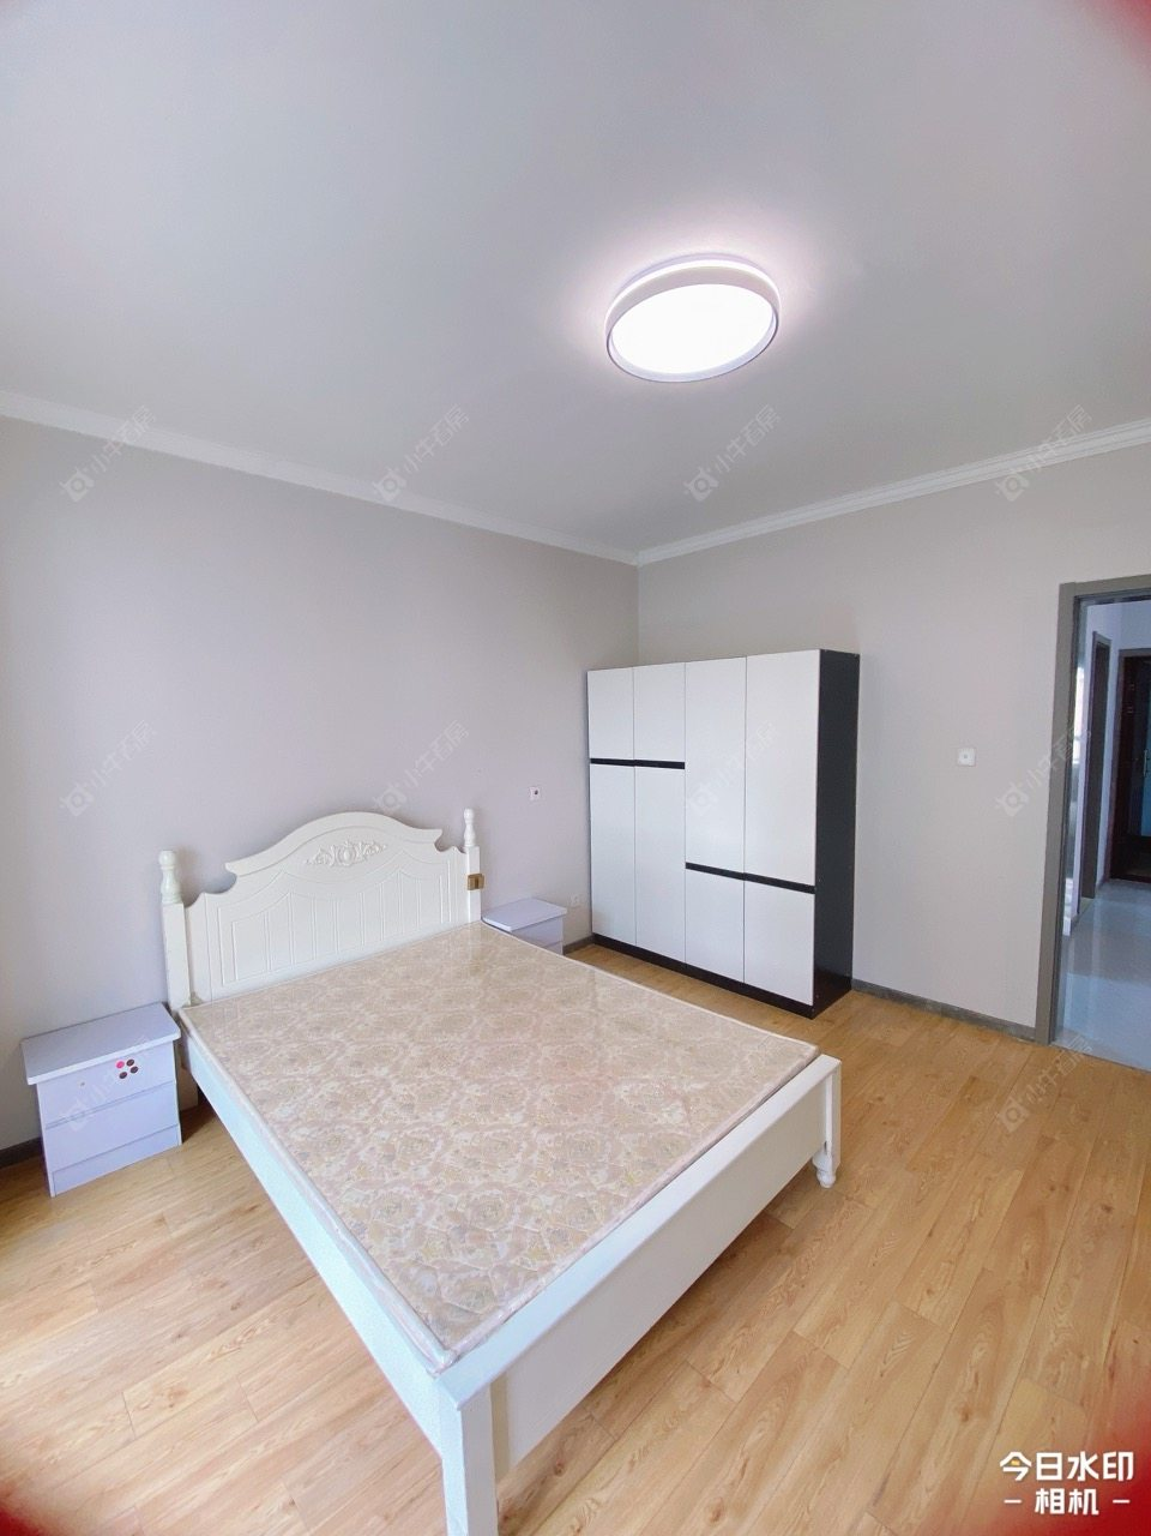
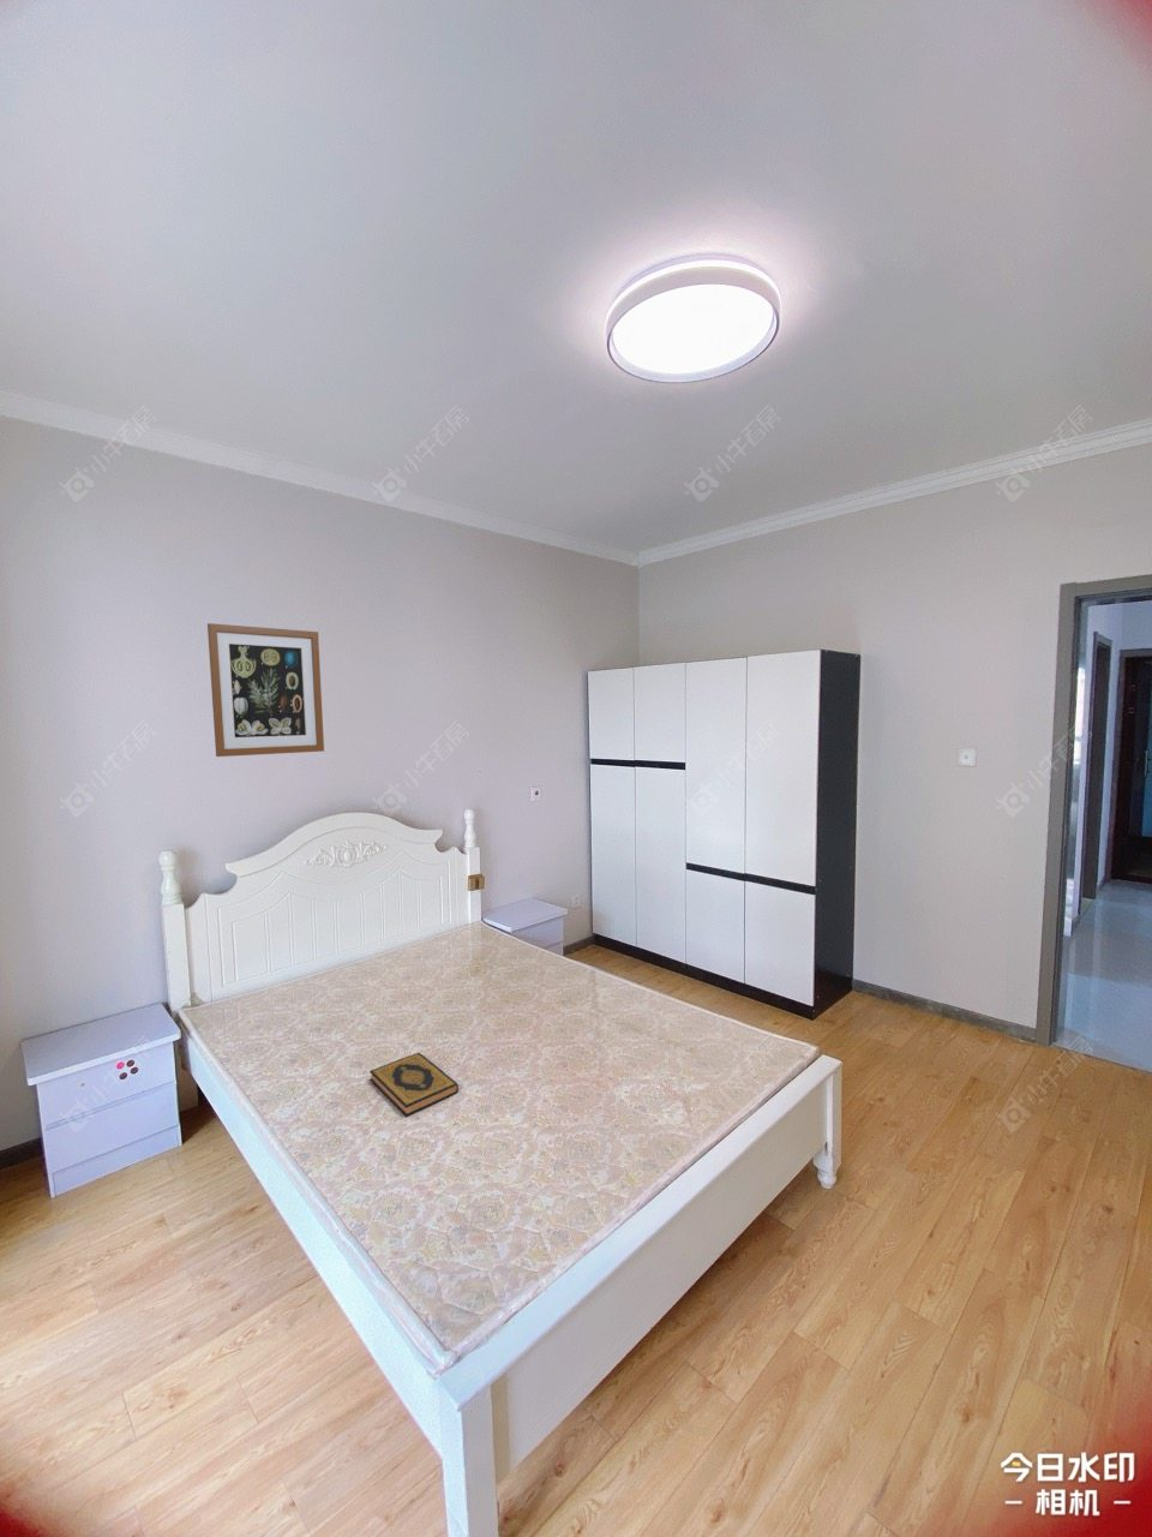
+ hardback book (413, 1081)
+ wall art (269, 691)
